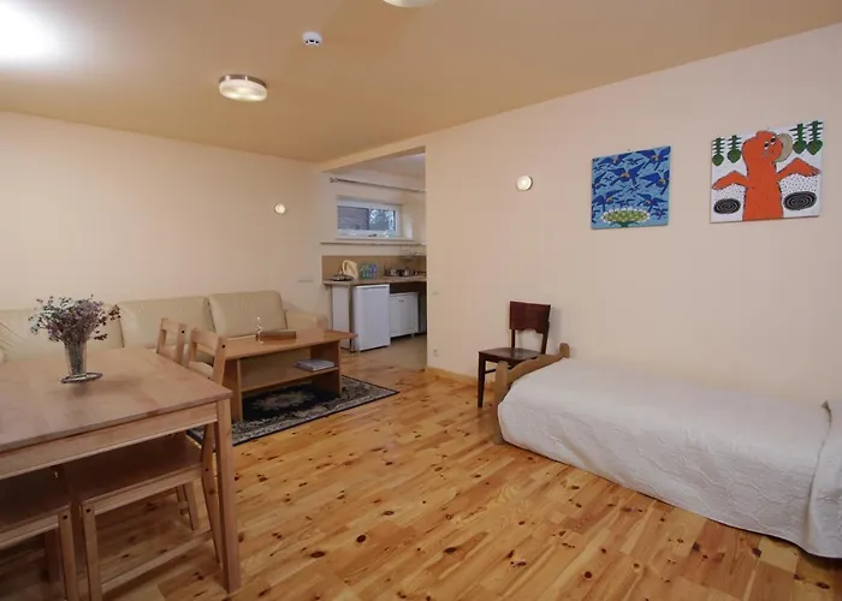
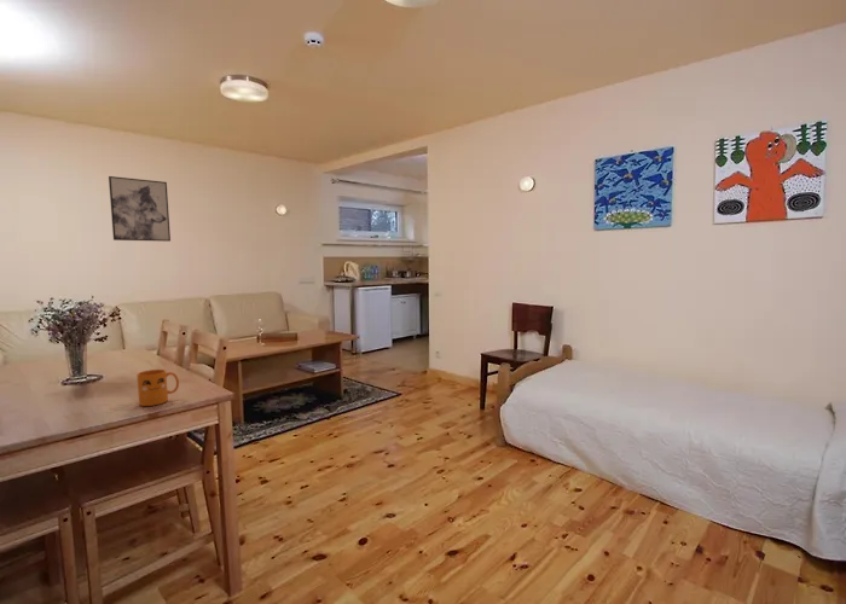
+ wall art (140, 210)
+ mug (158, 385)
